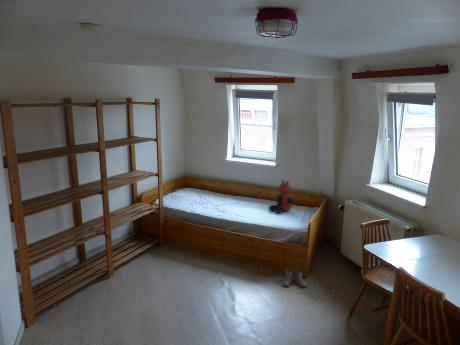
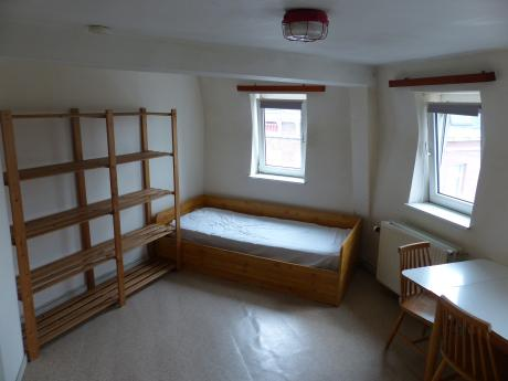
- teddy bear (280, 195)
- boots (294, 277)
